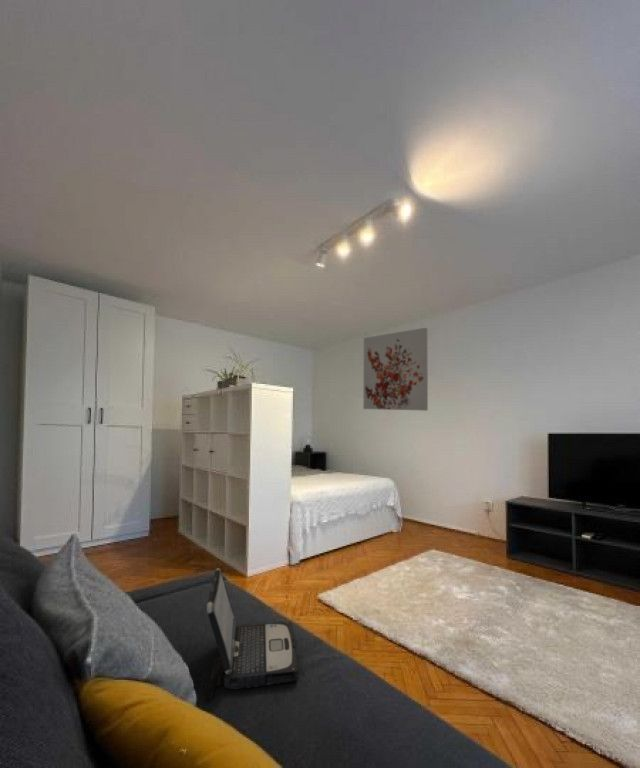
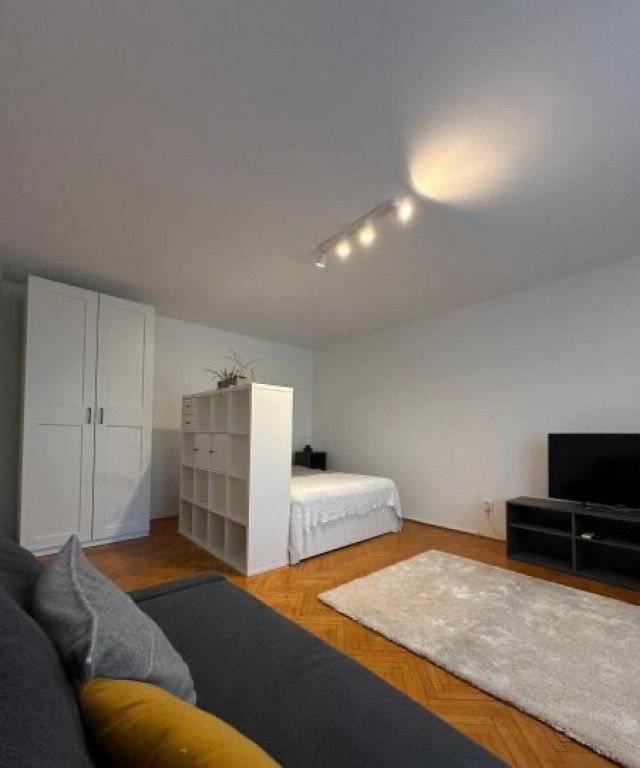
- wall art (393, 371)
- laptop (251, 625)
